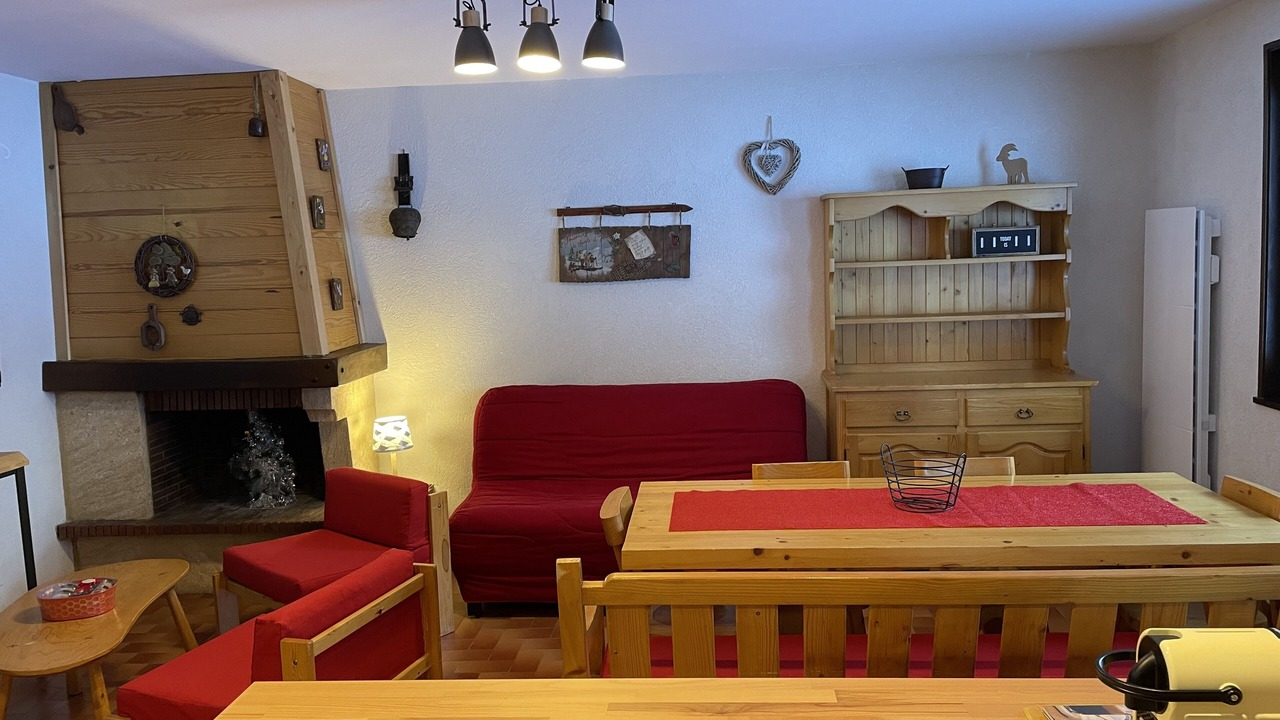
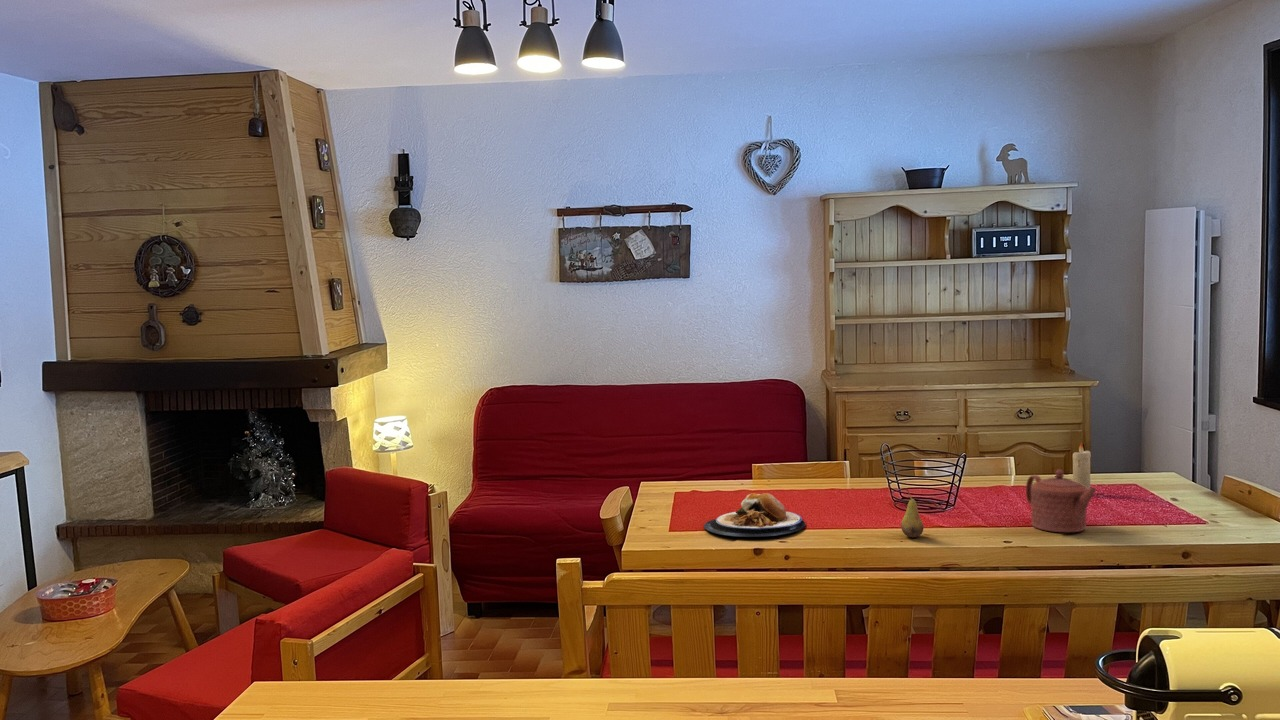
+ teapot (1059, 498)
+ plate (754, 511)
+ fruit (912, 513)
+ candle (1081, 467)
